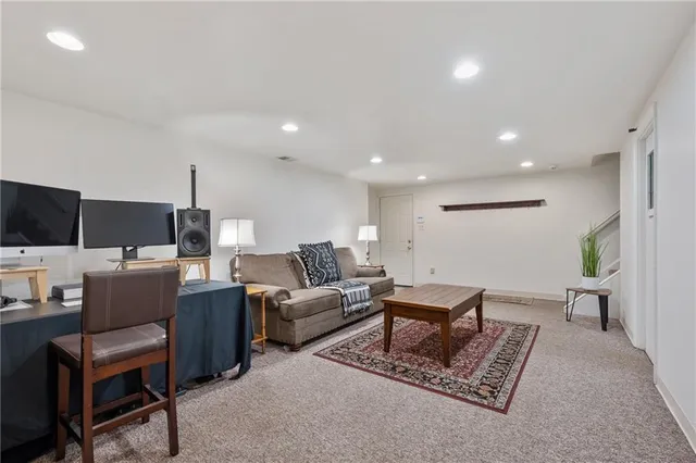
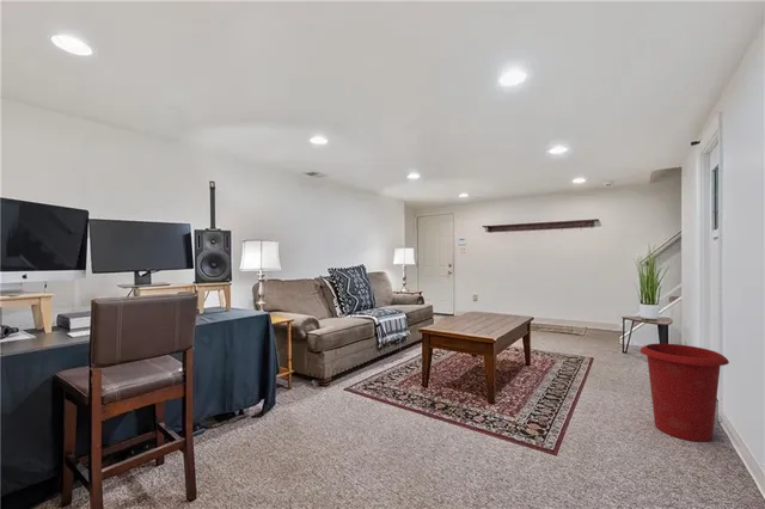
+ waste bin (681, 390)
